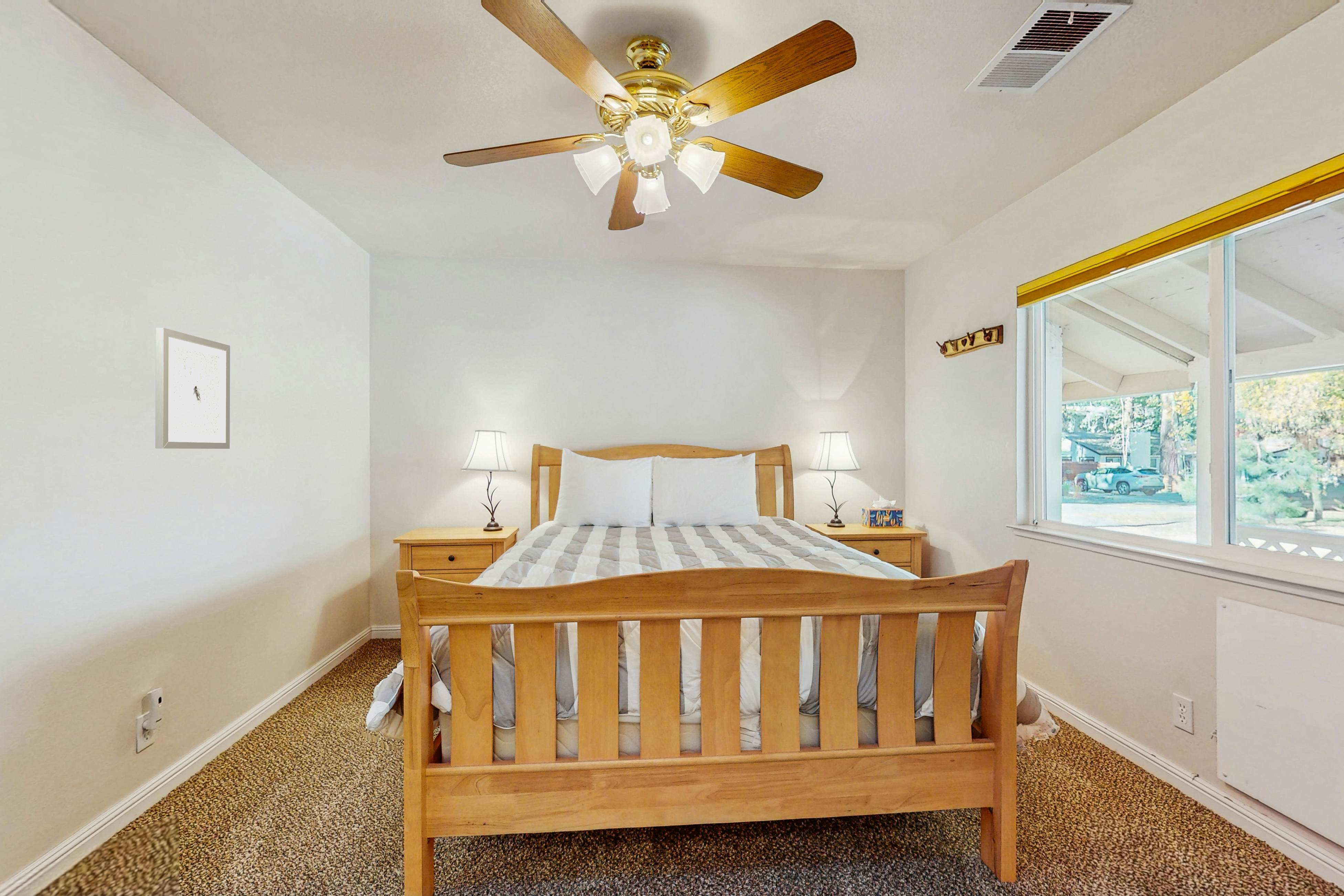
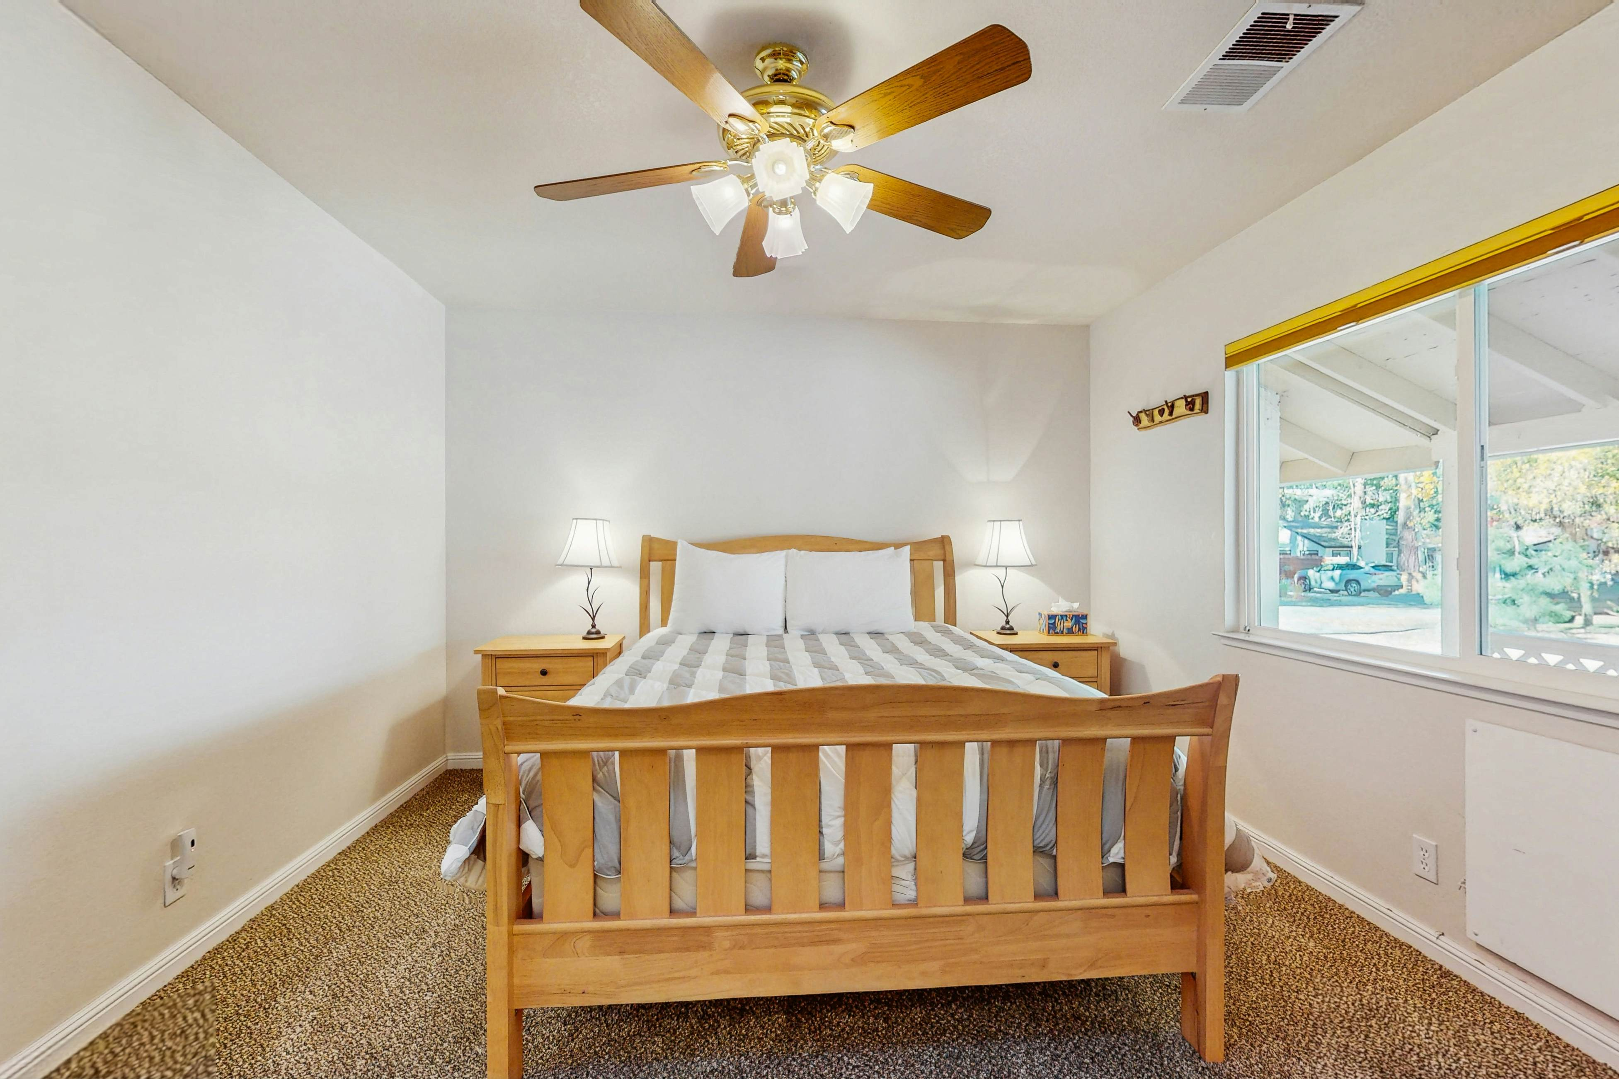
- wall art (195, 393)
